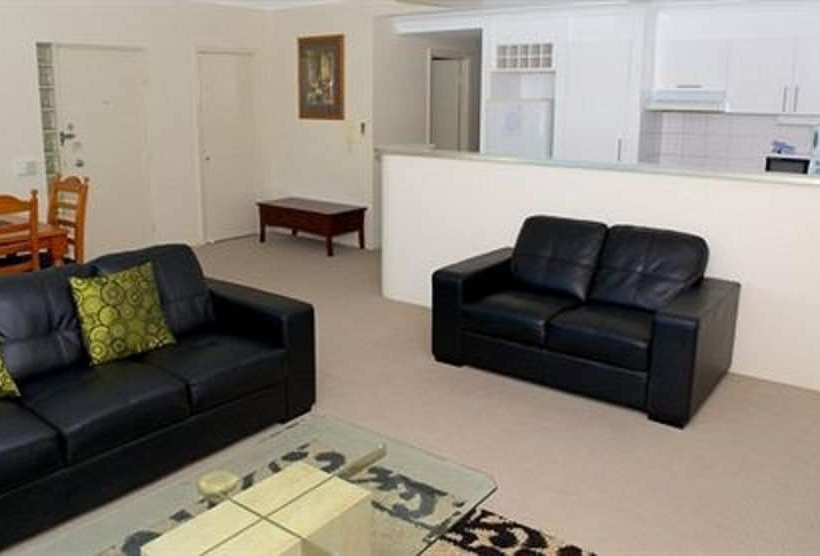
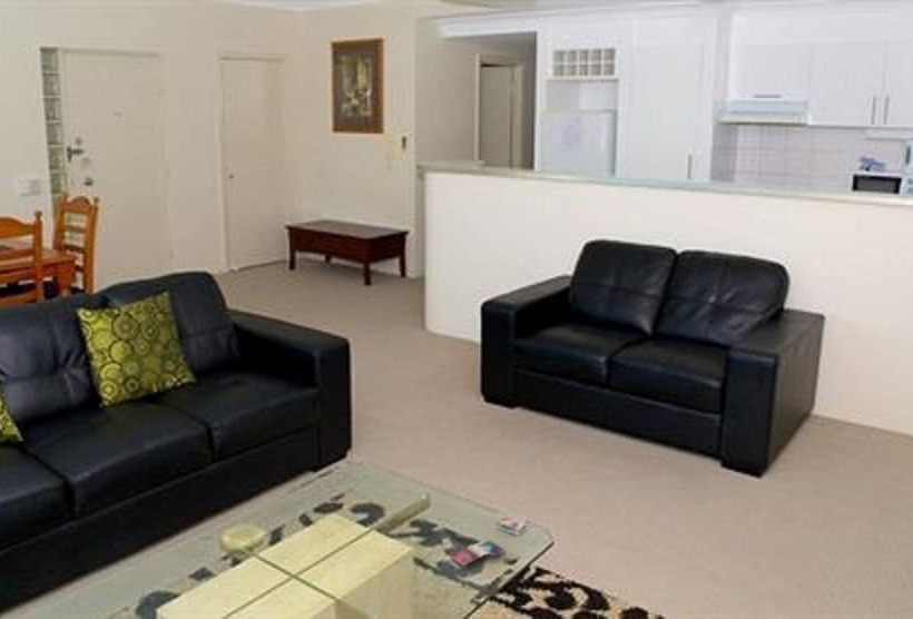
+ magazine (492, 542)
